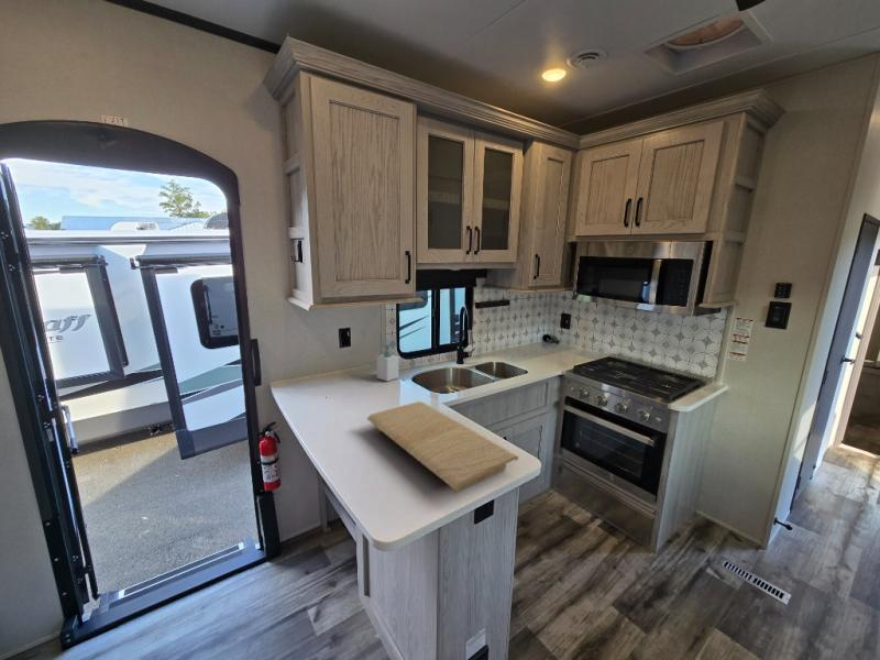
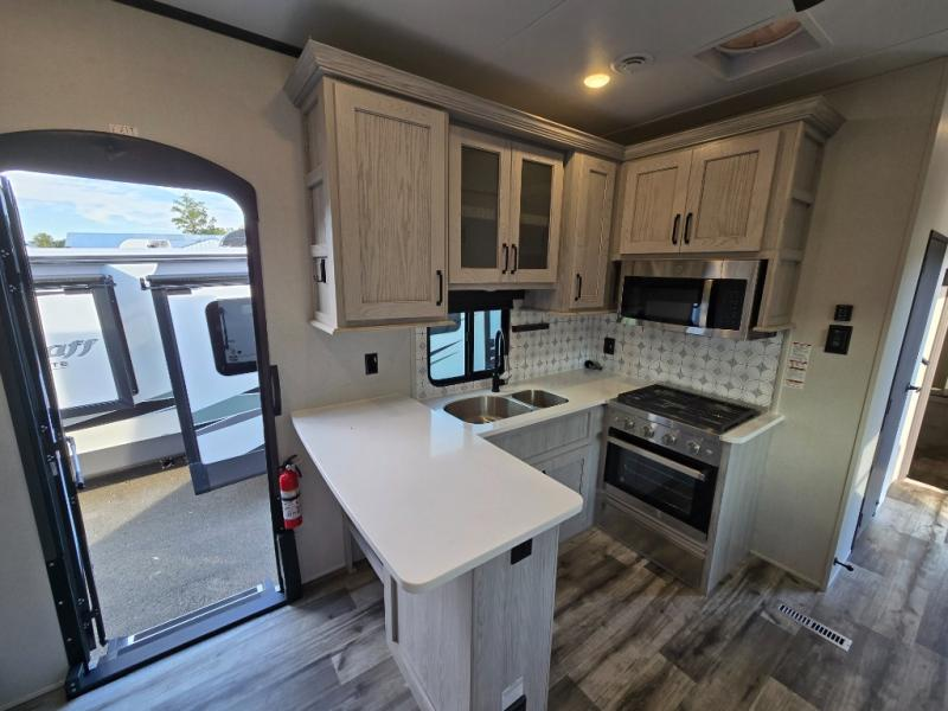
- cutting board (435, 440)
- soap bottle (387, 361)
